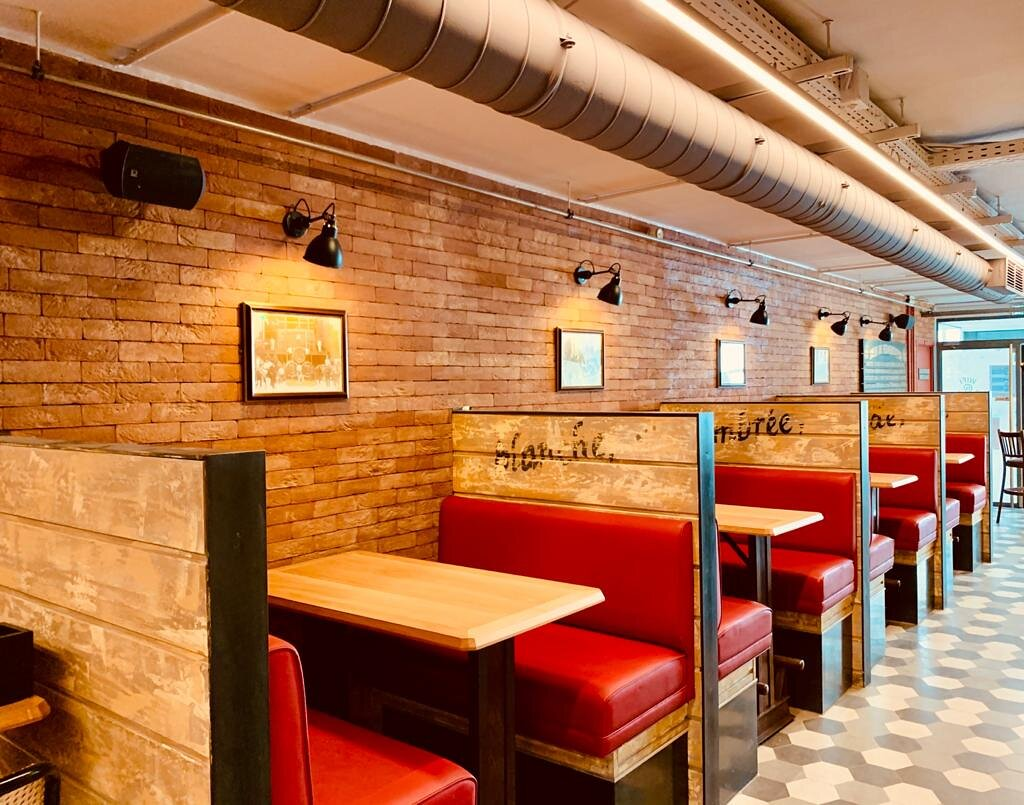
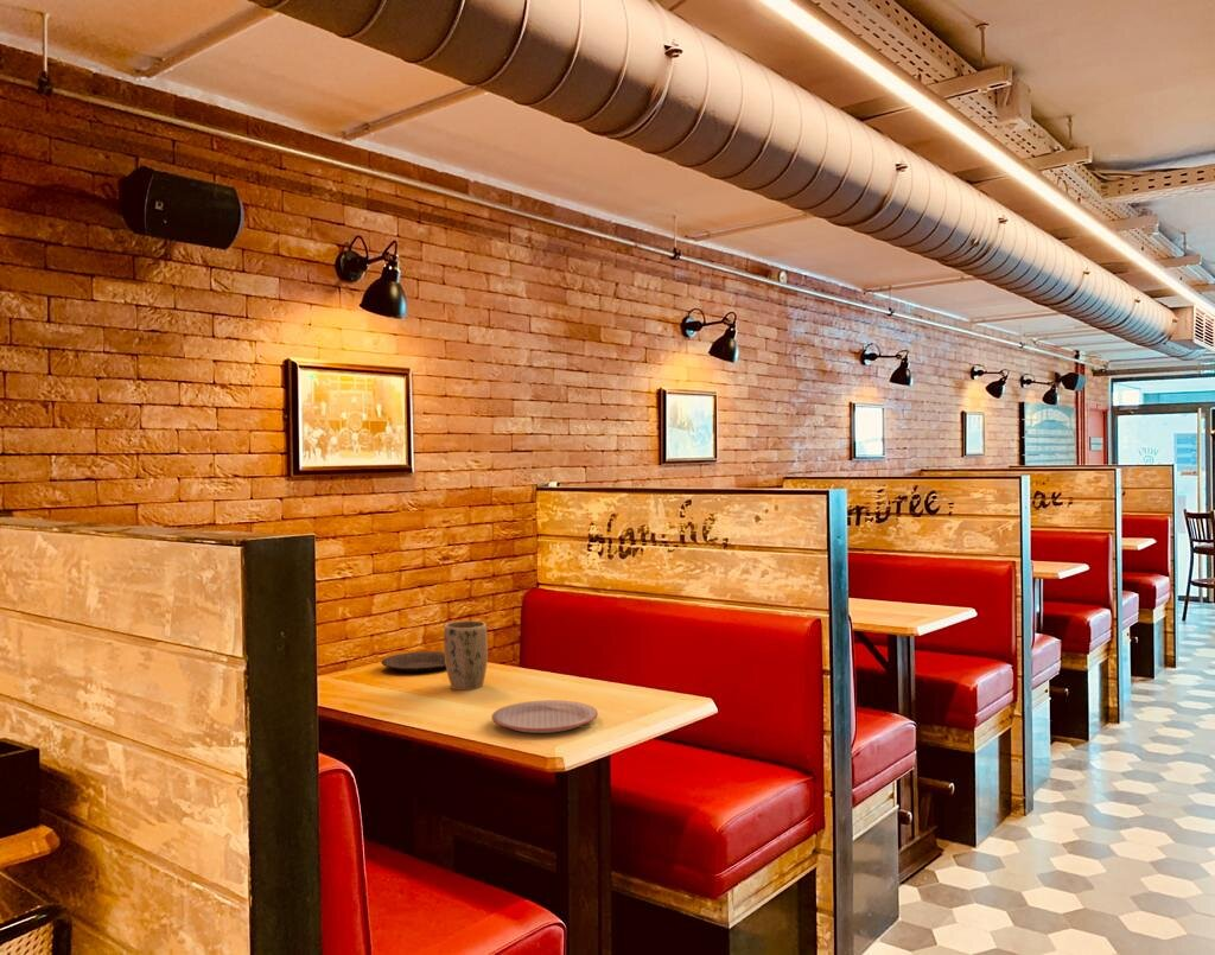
+ plate (421, 663)
+ plant pot (465, 655)
+ plate (545, 718)
